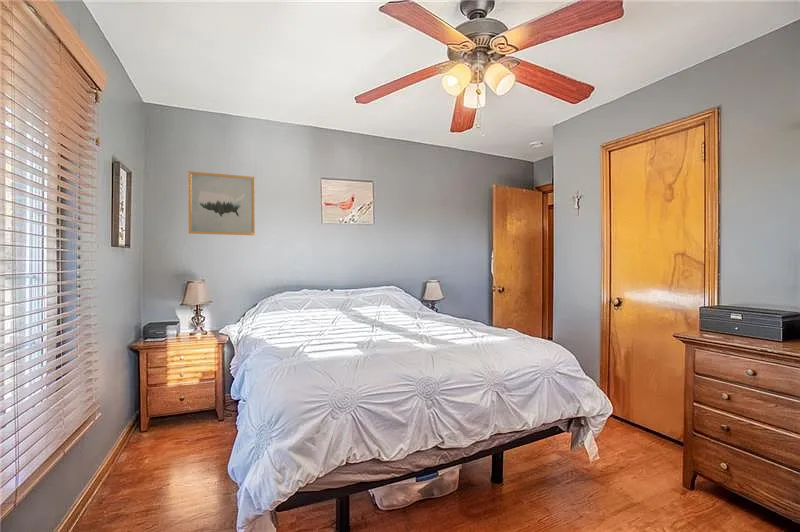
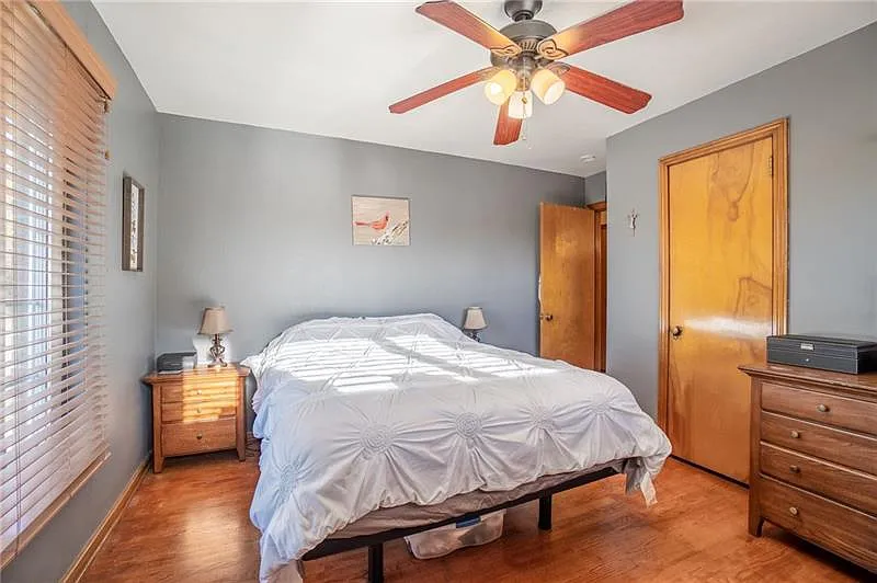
- wall art (222, 204)
